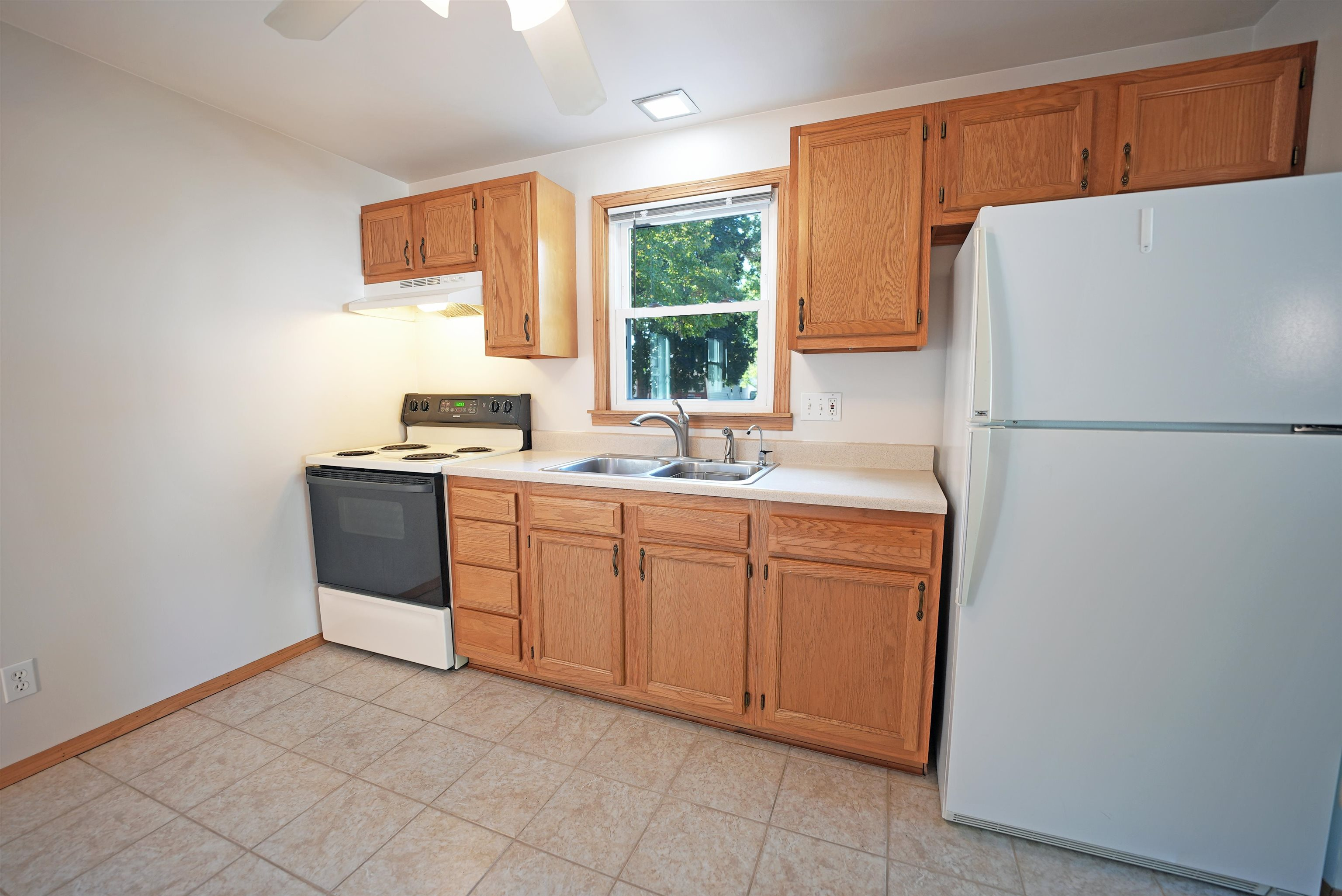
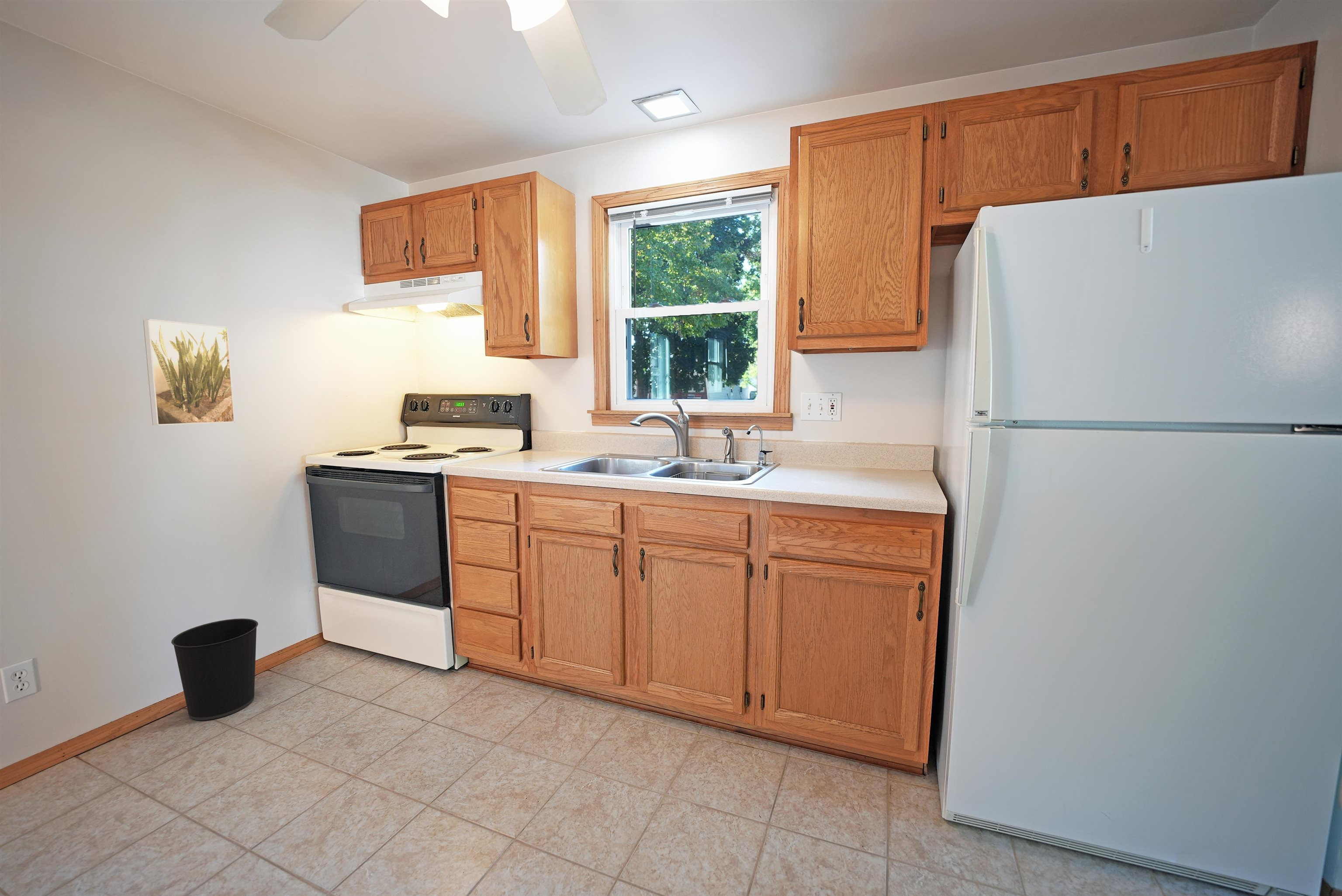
+ wastebasket (219, 669)
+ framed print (192, 374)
